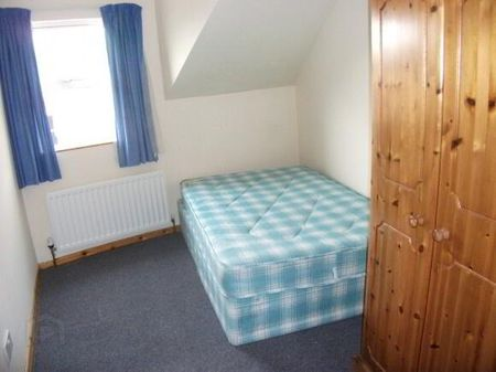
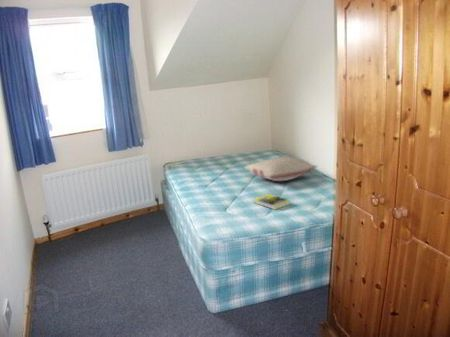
+ pillow (279, 167)
+ book (271, 201)
